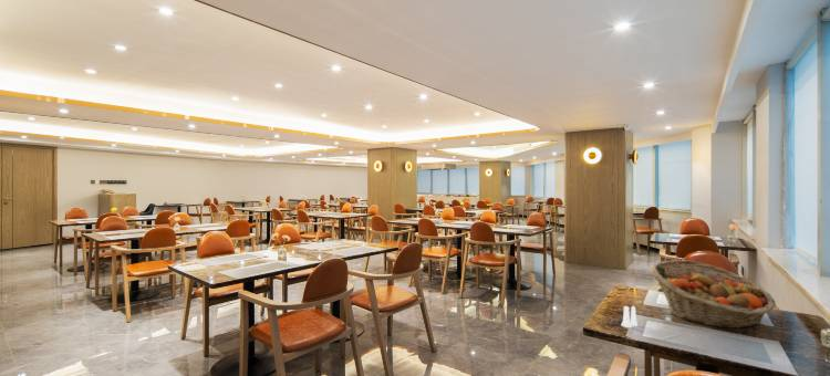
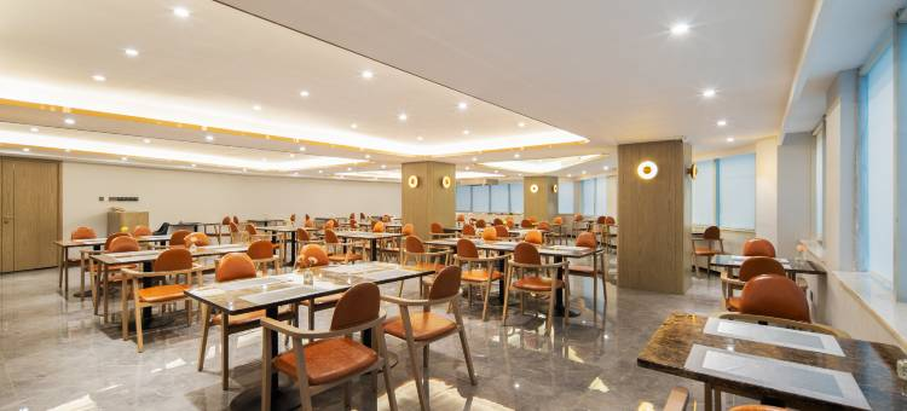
- fruit basket (708, 291)
- salt and pepper shaker set (624, 314)
